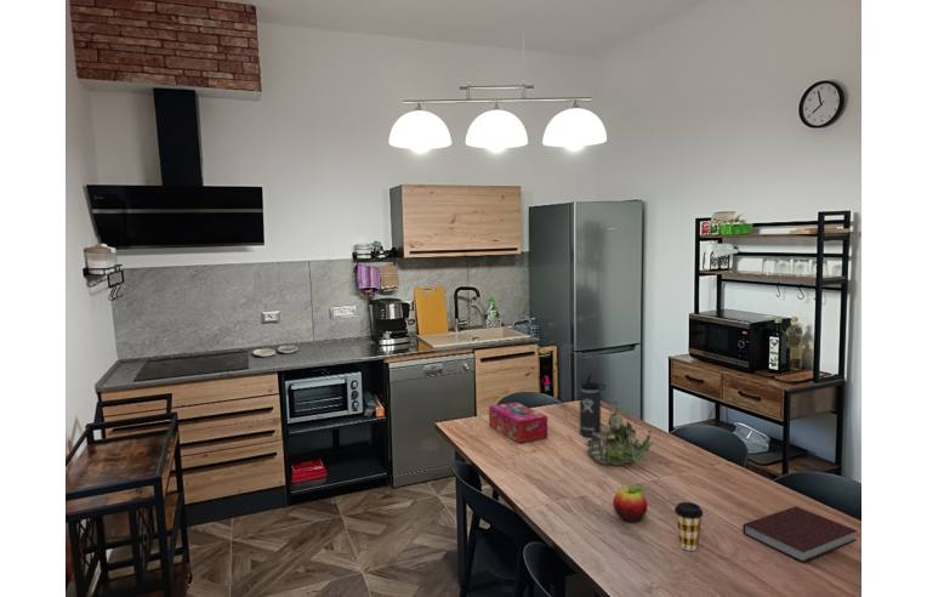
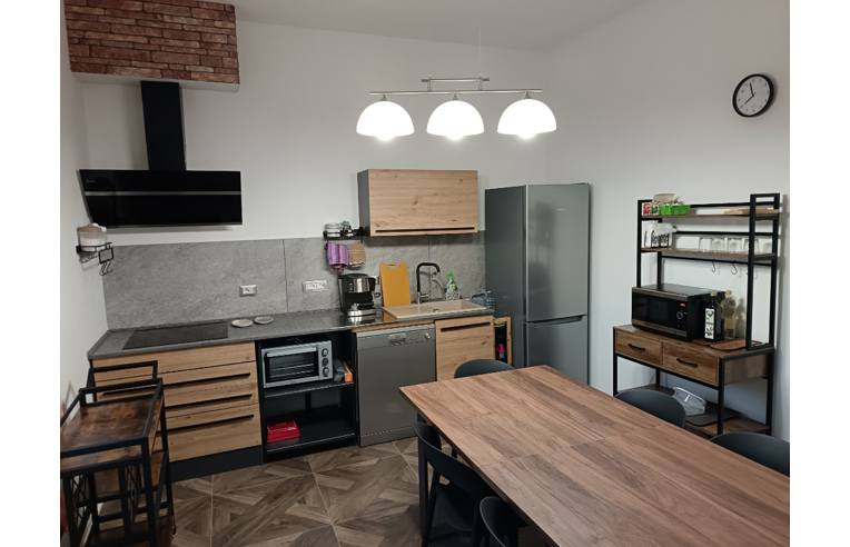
- notebook (798, 531)
- thermos bottle (592, 404)
- tissue box (517, 421)
- plant (616, 430)
- fruit (630, 502)
- coffee cup (688, 527)
